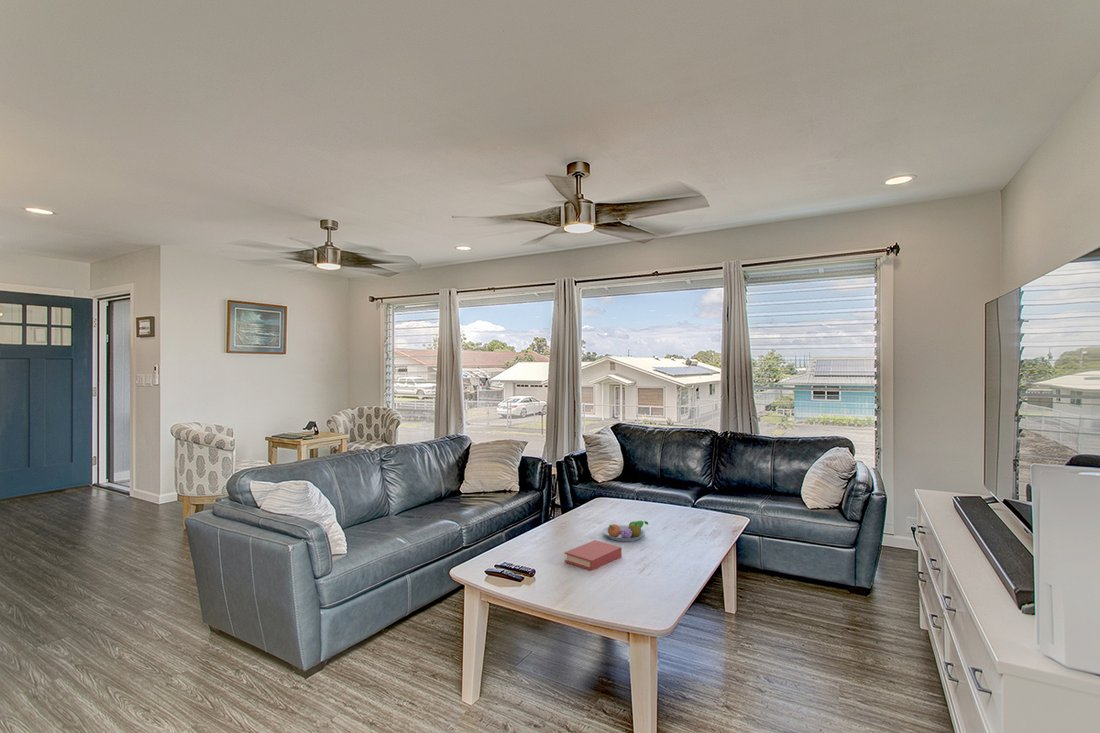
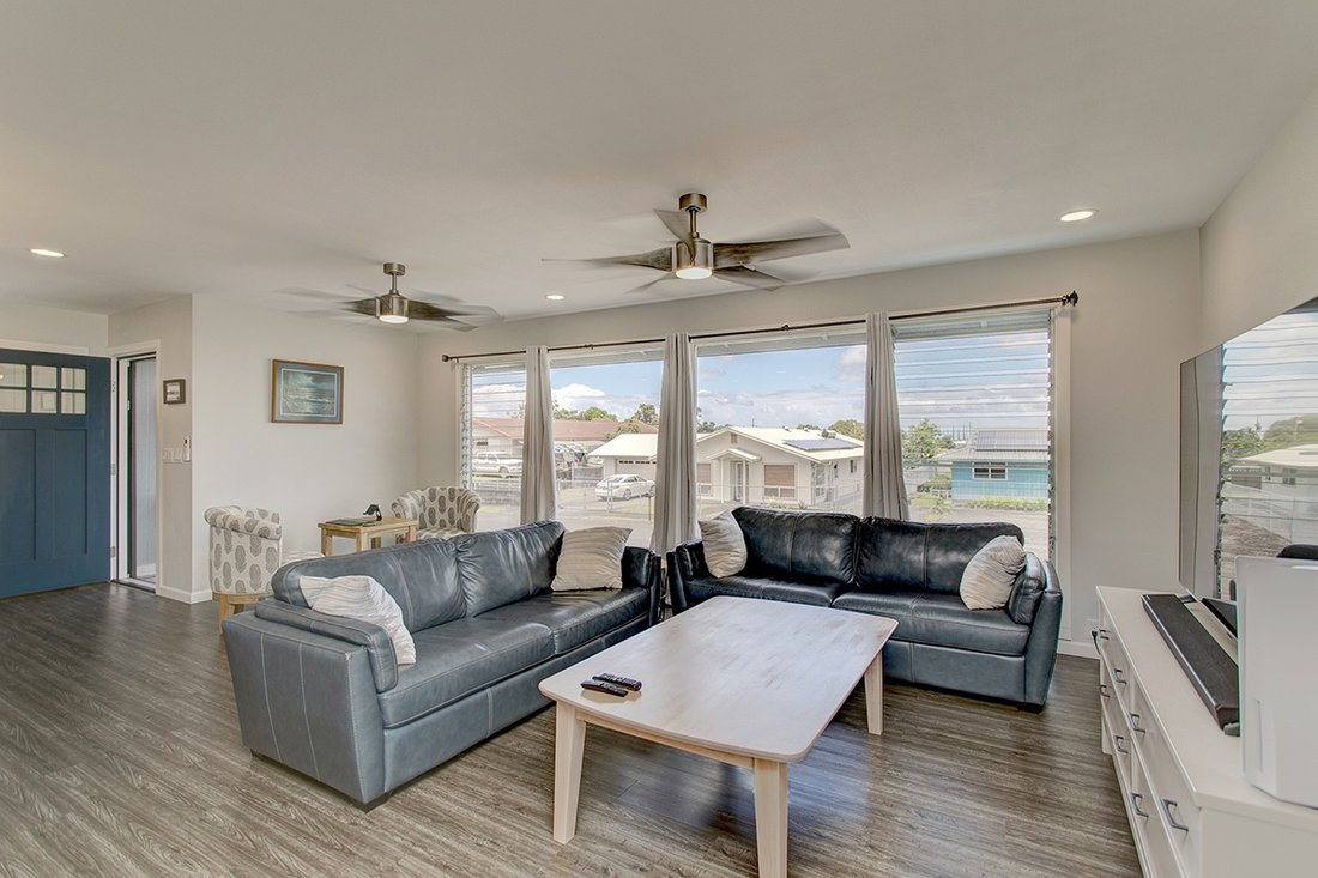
- fruit bowl (625, 527)
- book (593, 554)
